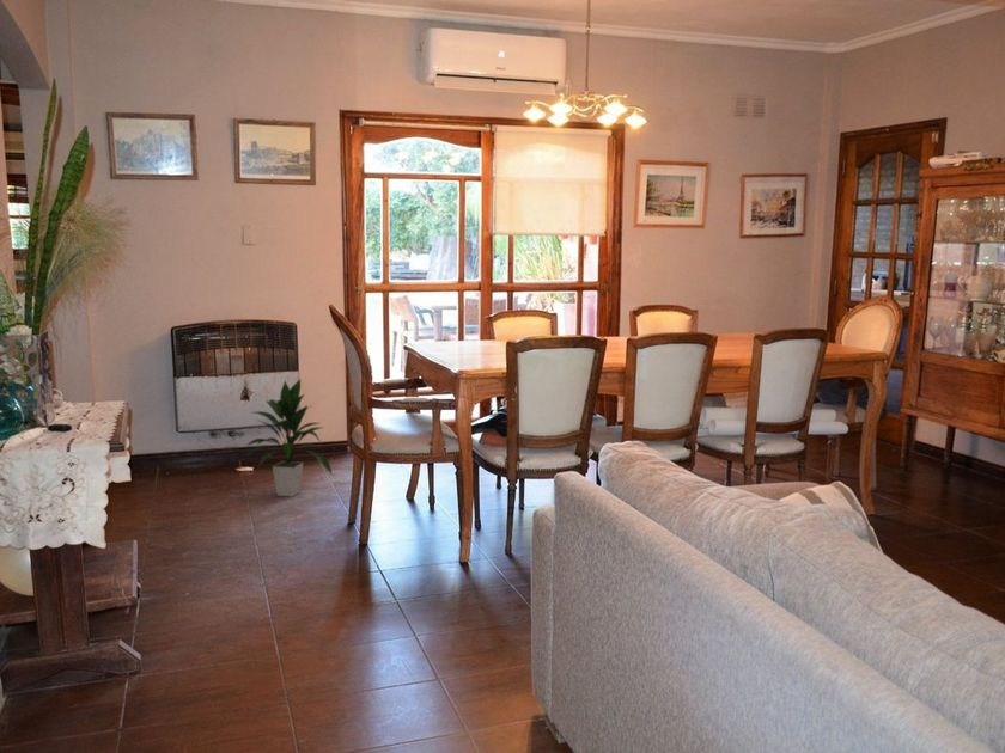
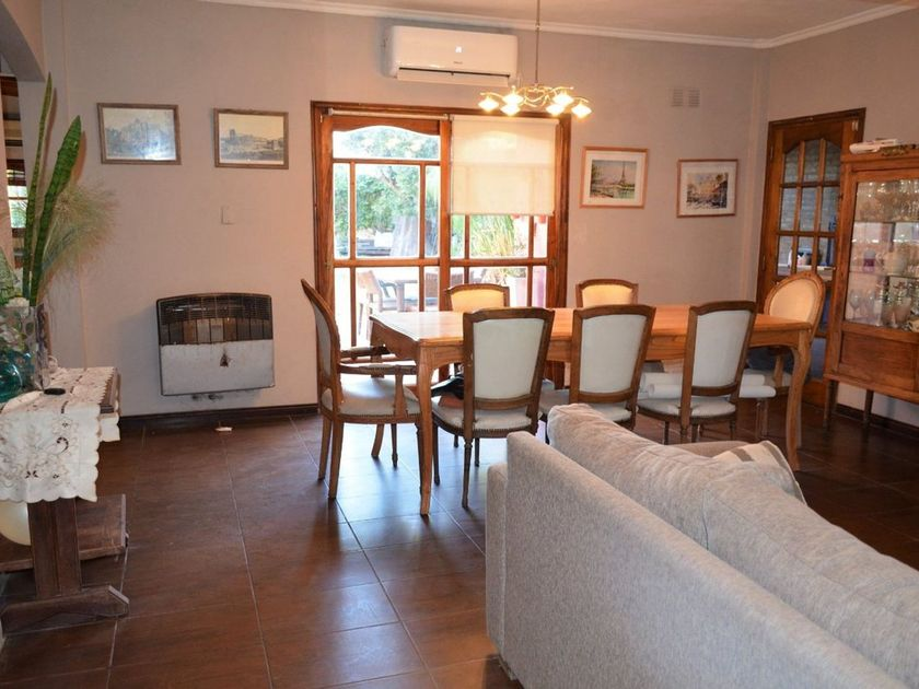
- indoor plant (290, 439)
